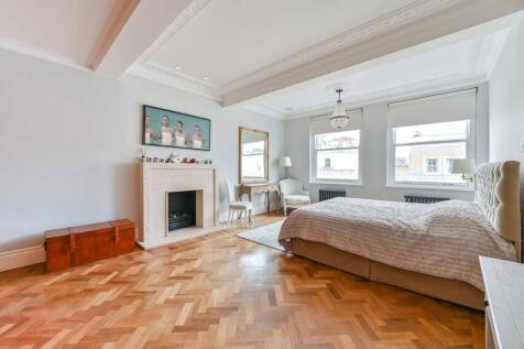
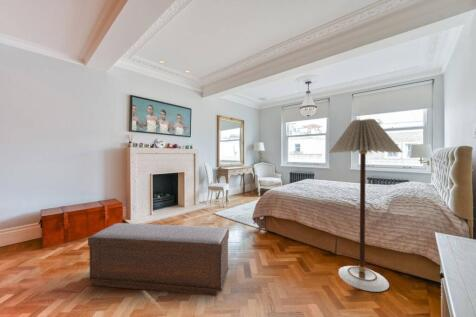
+ bench (162, 254)
+ floor lamp (362, 199)
